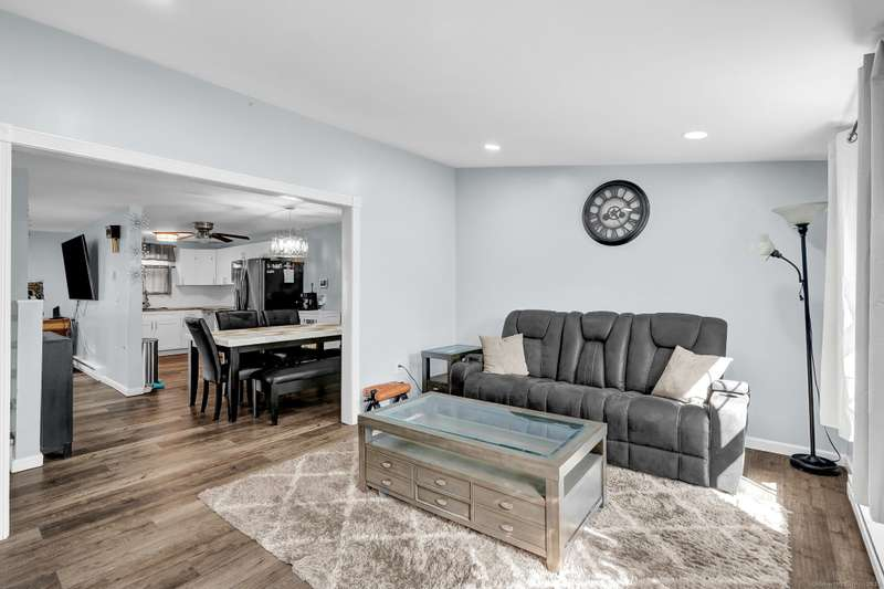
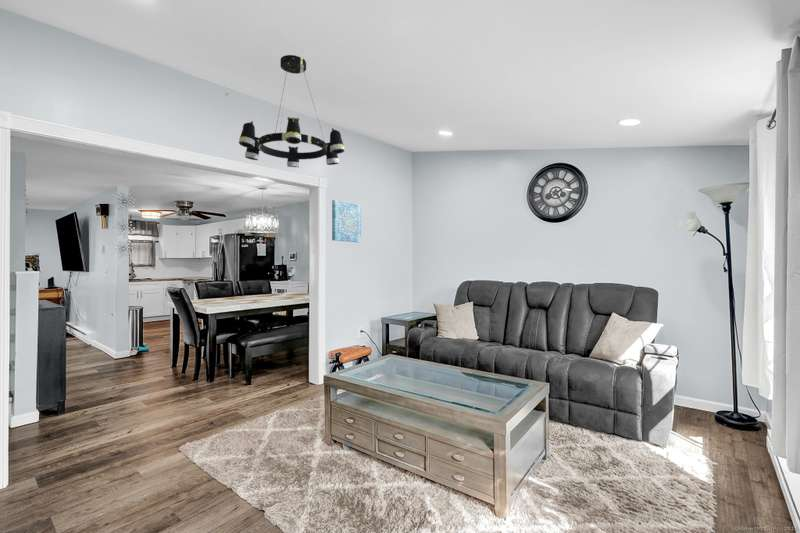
+ chandelier (289, 117)
+ wall art (347, 222)
